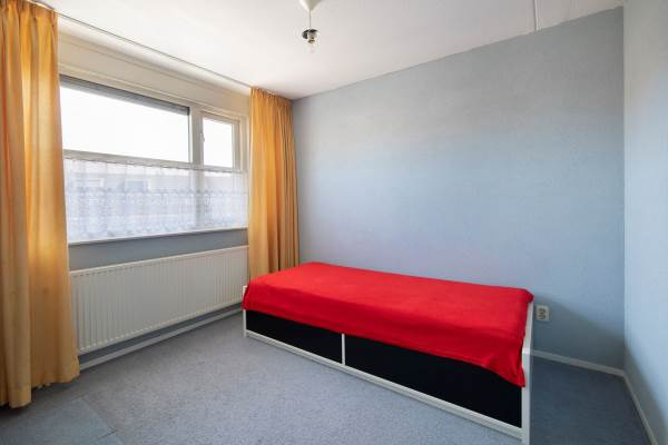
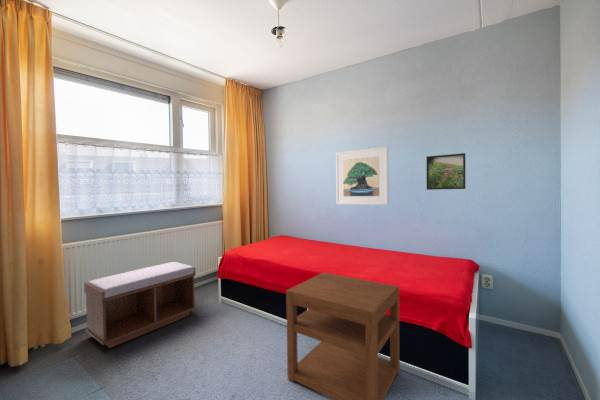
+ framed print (360, 177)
+ bench (145, 298)
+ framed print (445, 172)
+ nightstand (343, 332)
